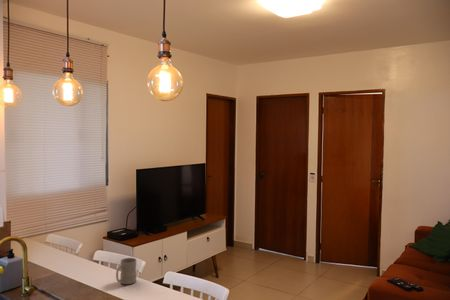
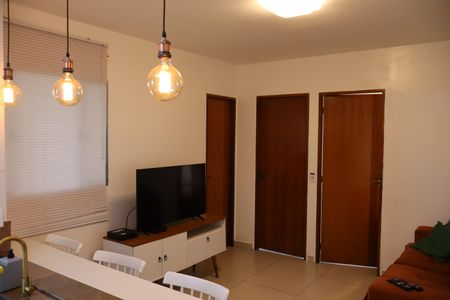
- mug (125, 272)
